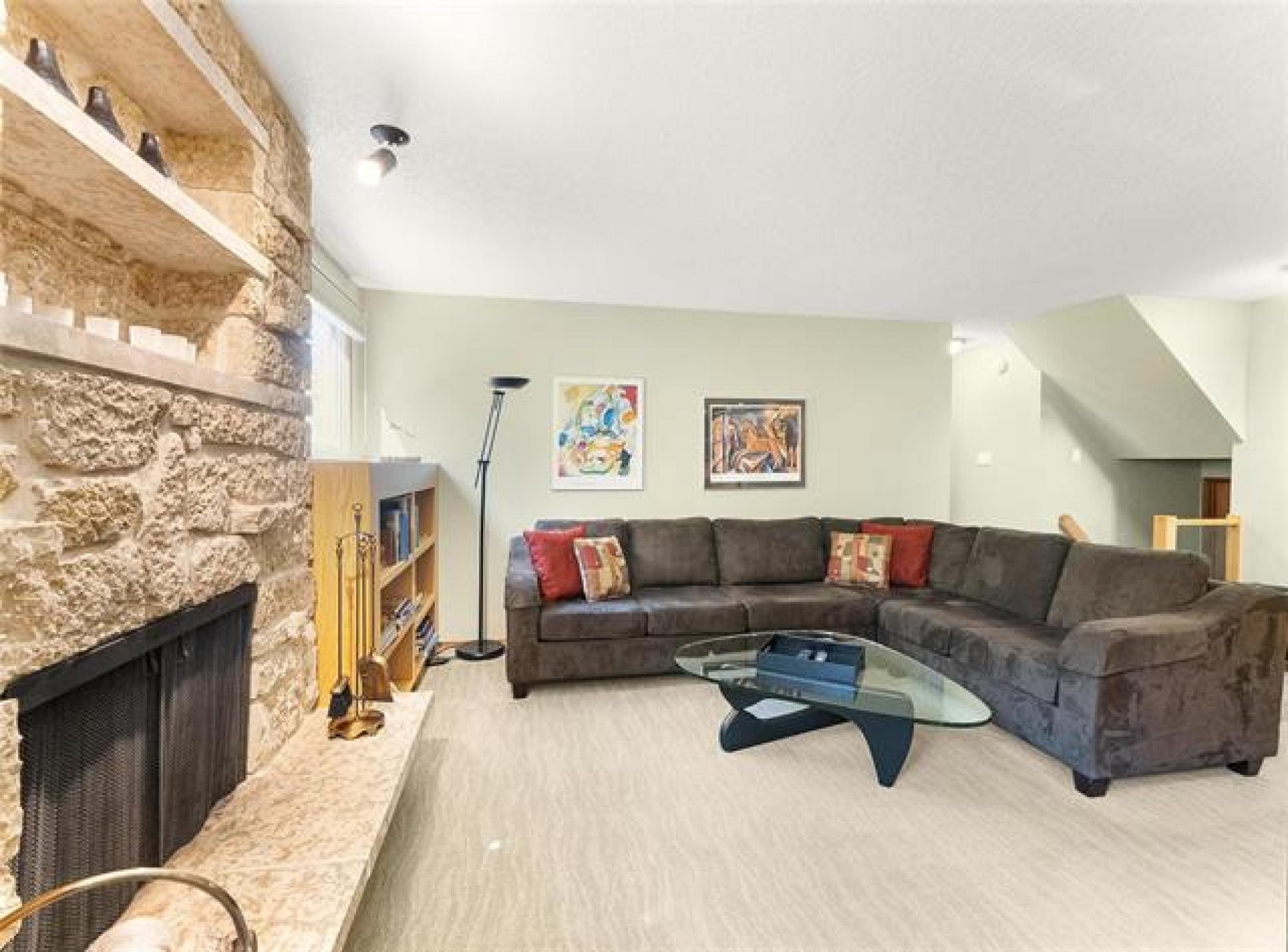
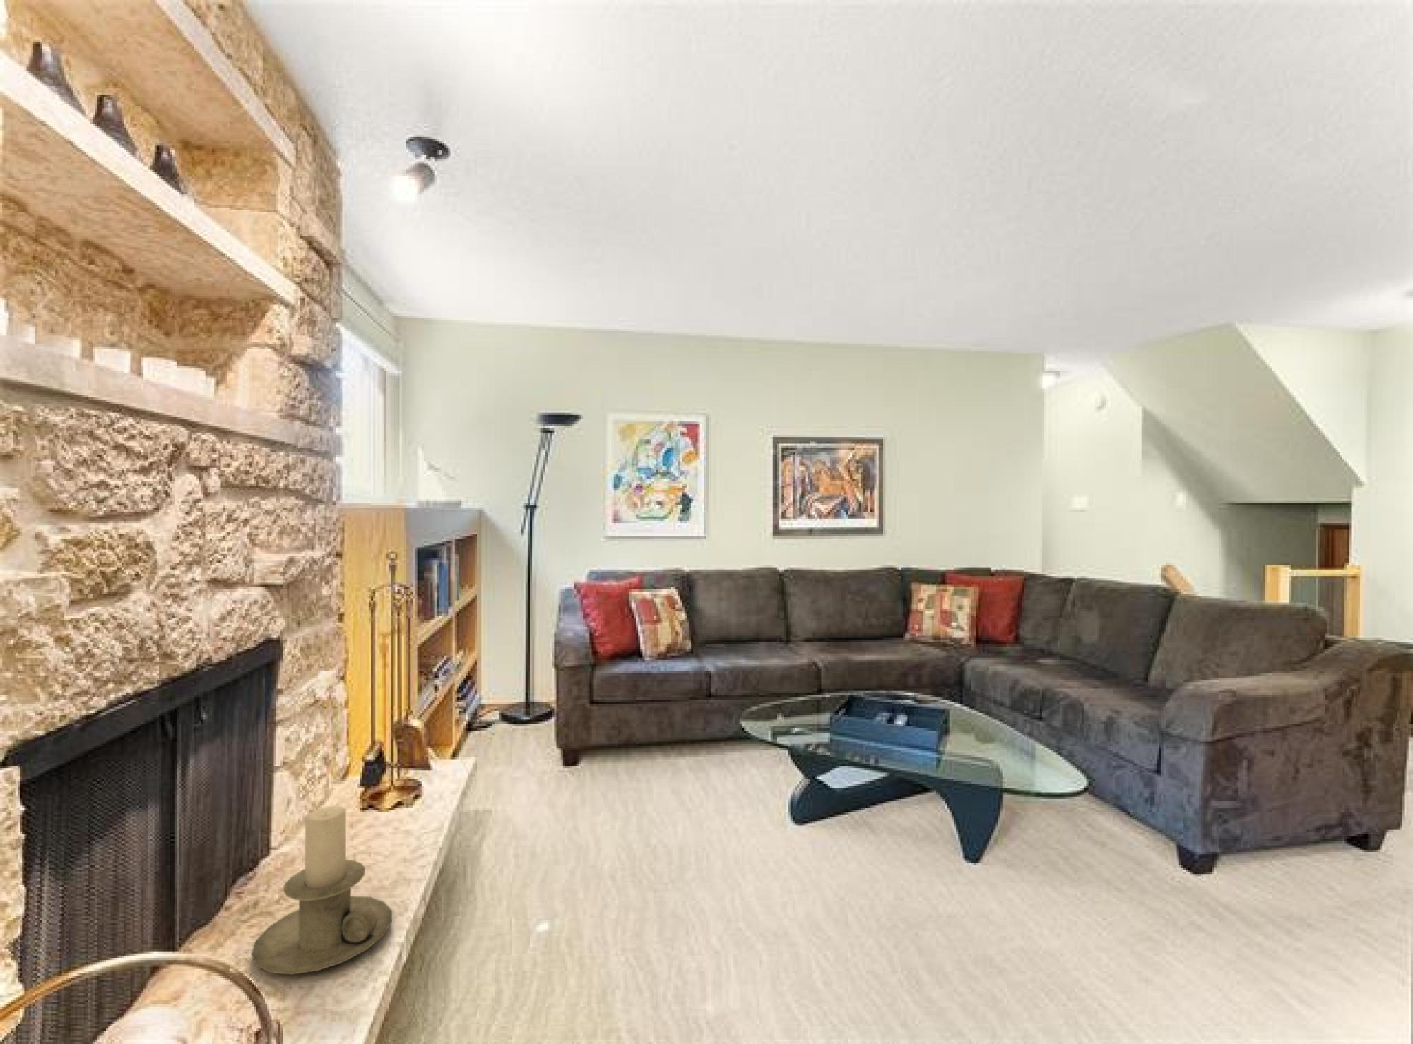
+ candle holder (325, 875)
